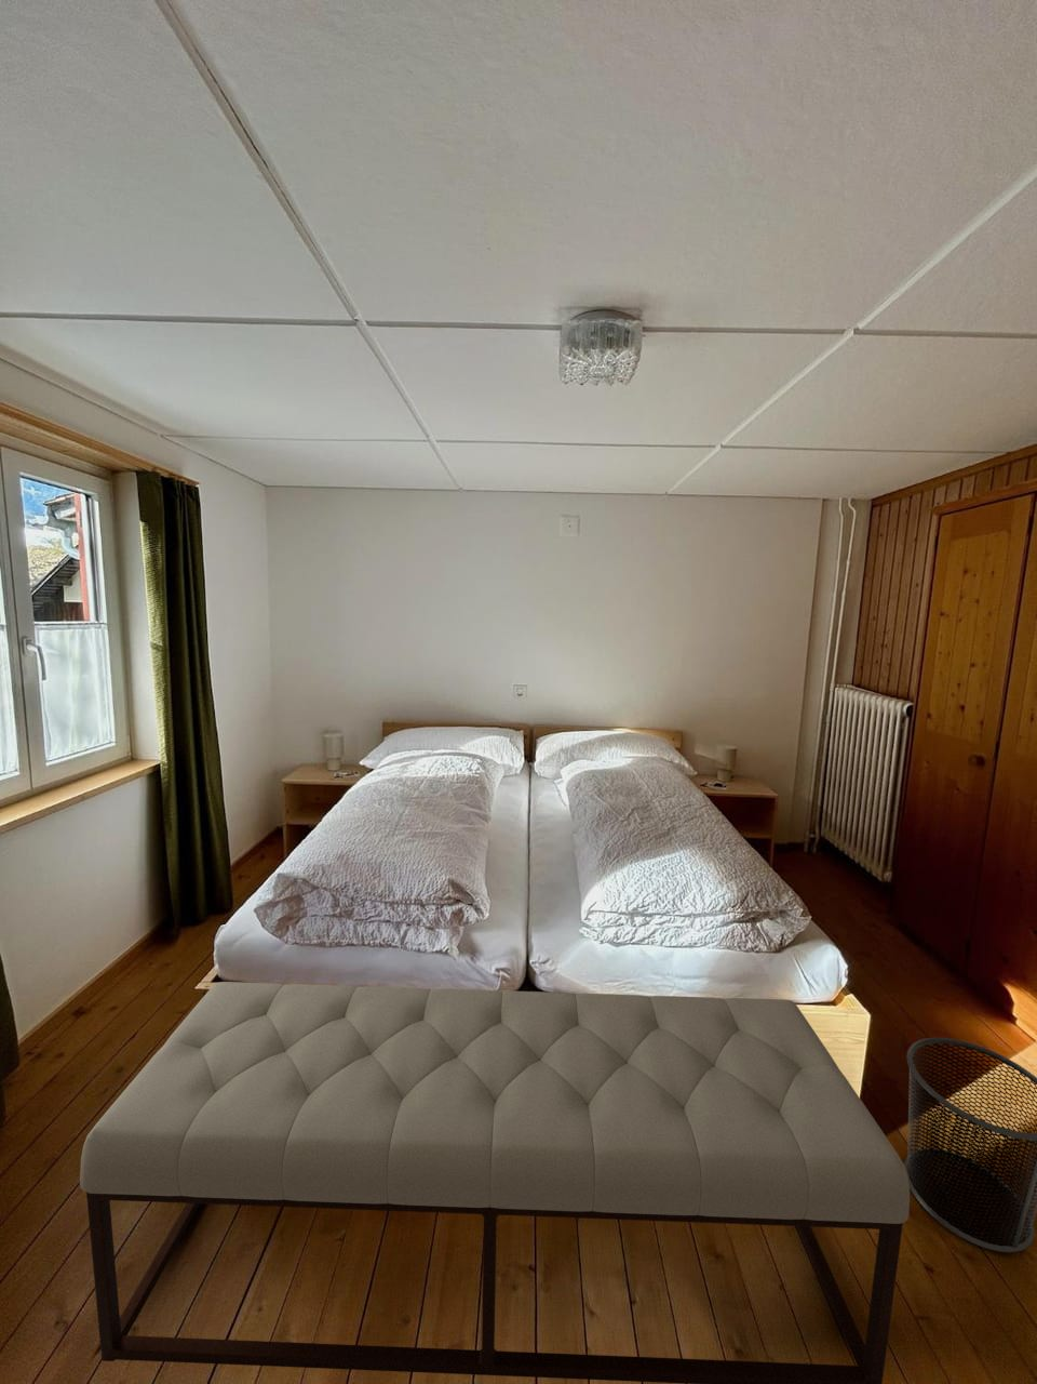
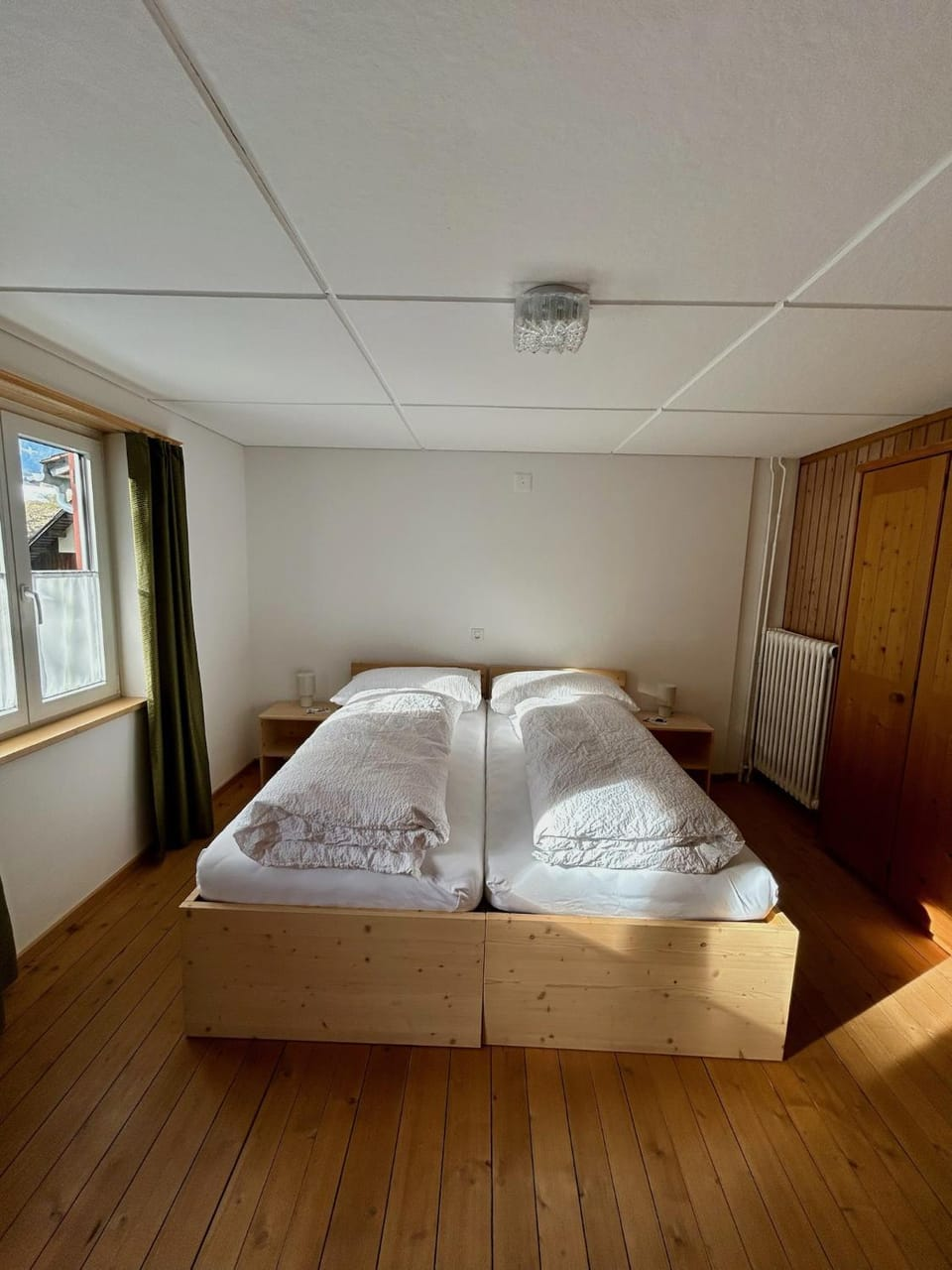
- waste bin (973, 1140)
- bench (496, 1152)
